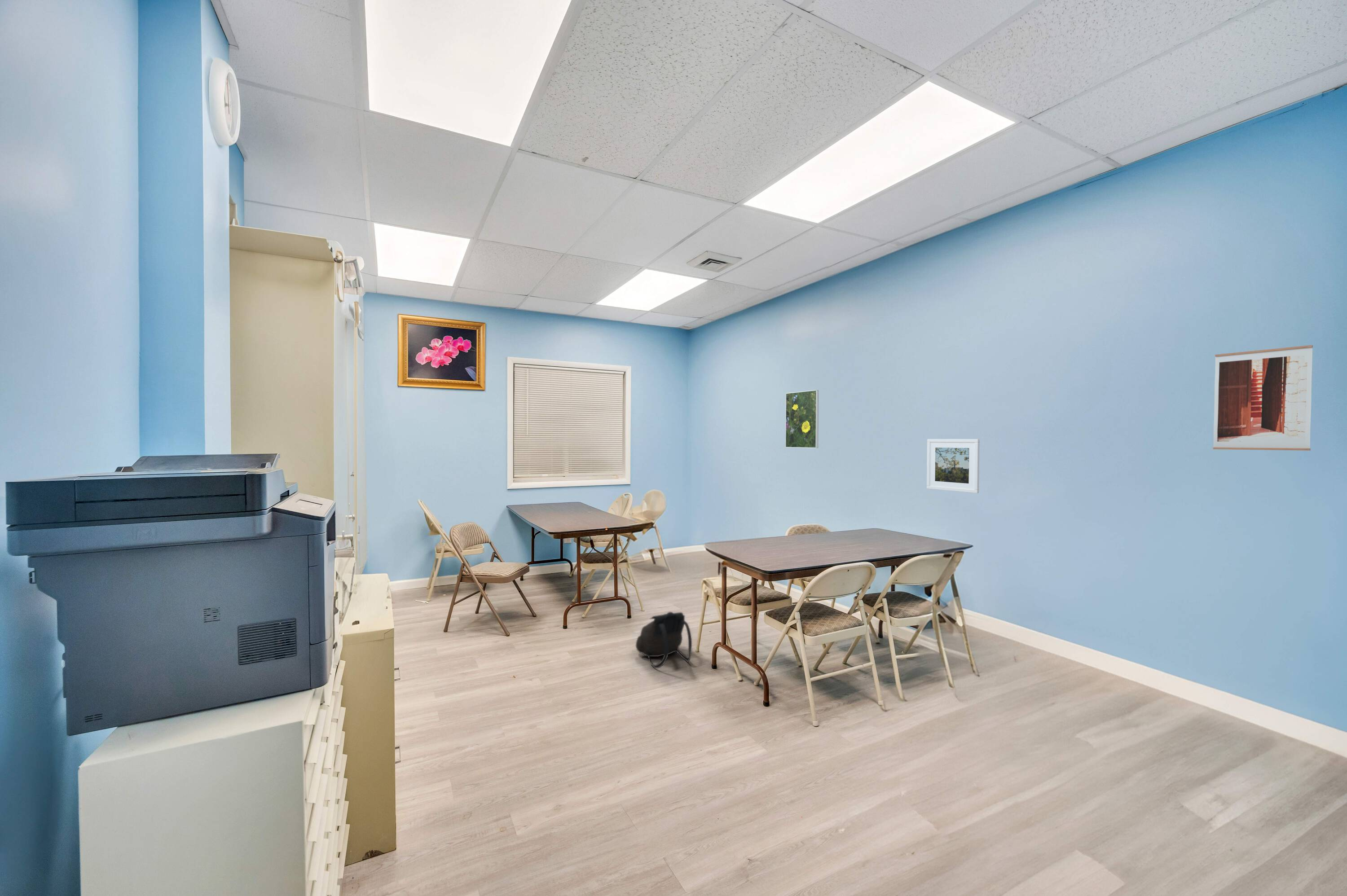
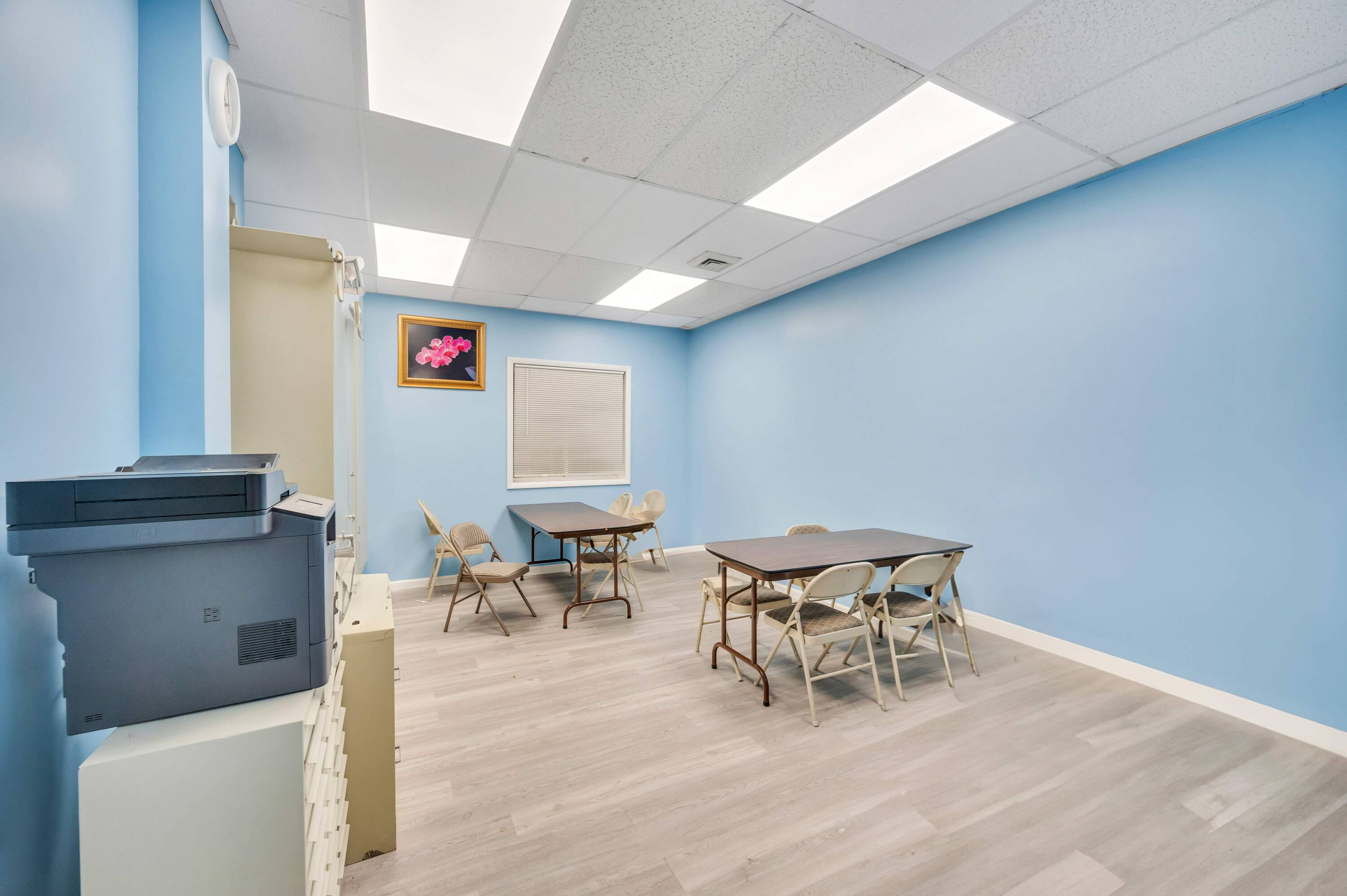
- backpack (665, 634)
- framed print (801, 420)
- wall art (1260, 400)
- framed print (952, 465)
